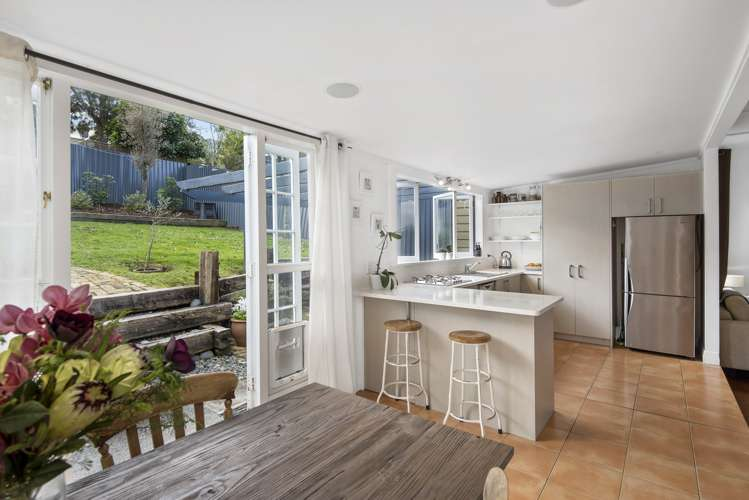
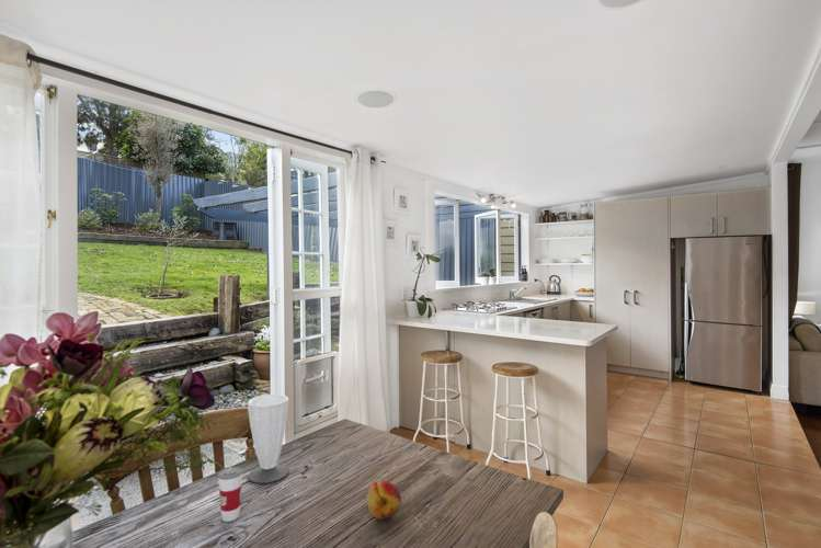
+ fruit (384, 498)
+ cup (230, 486)
+ cup (269, 436)
